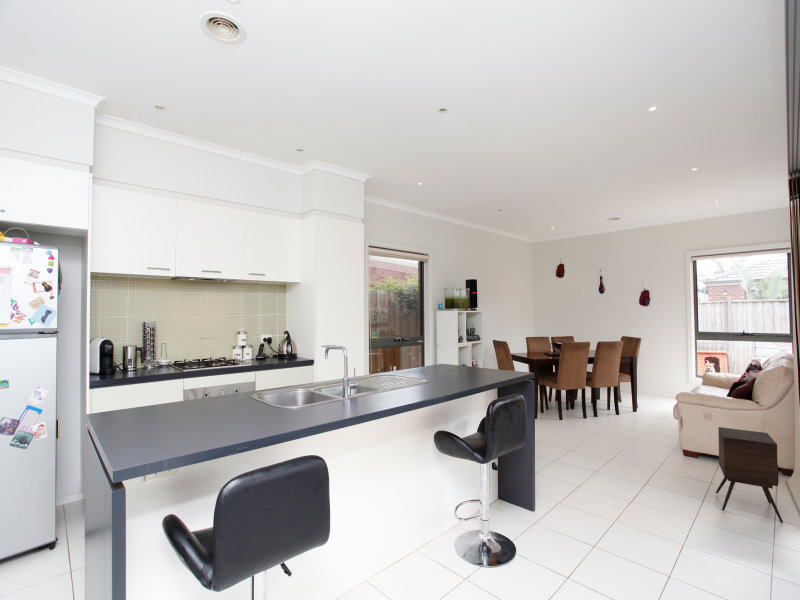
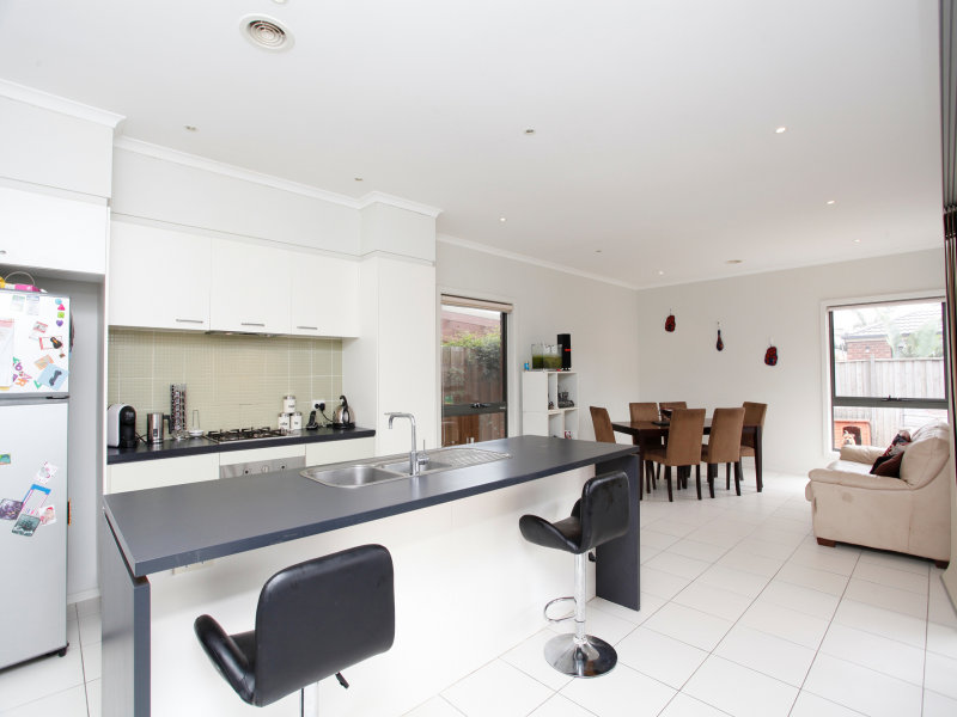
- side table (746, 470)
